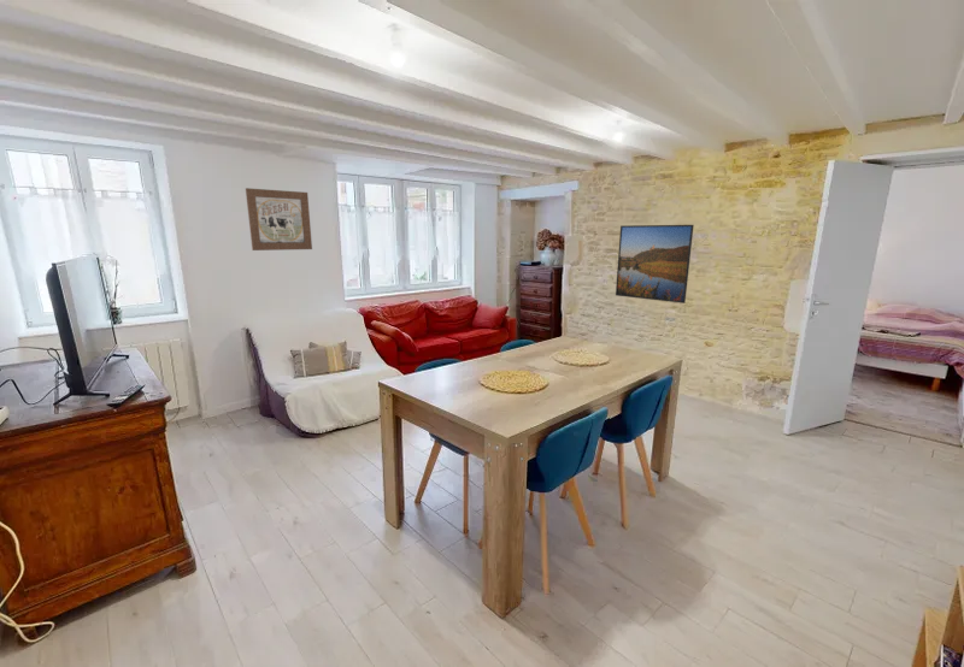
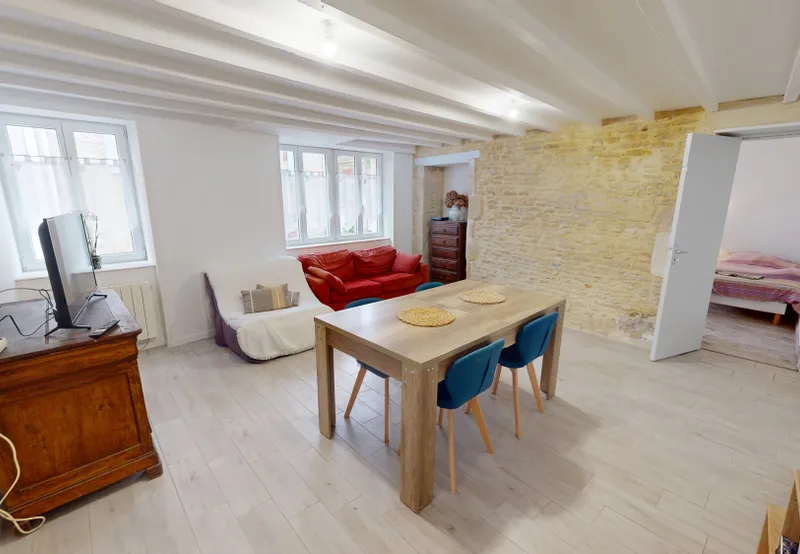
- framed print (651, 262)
- wall art (280, 220)
